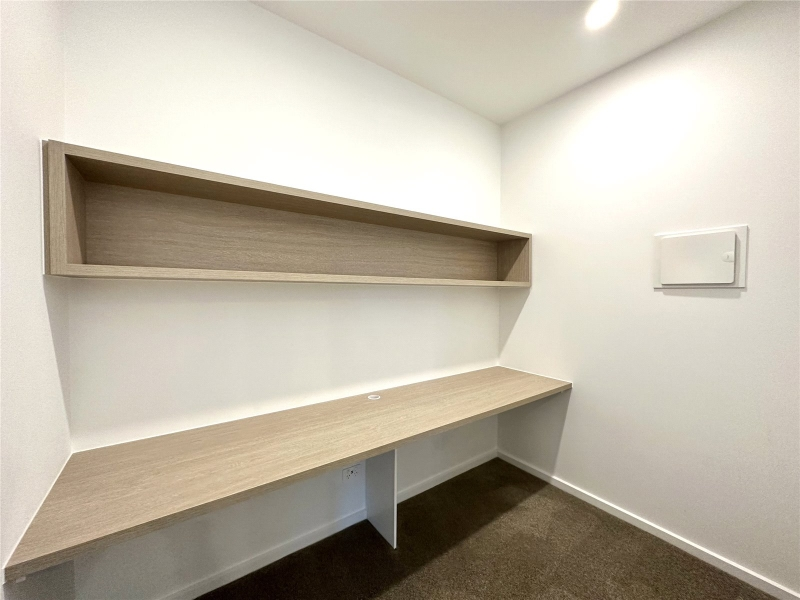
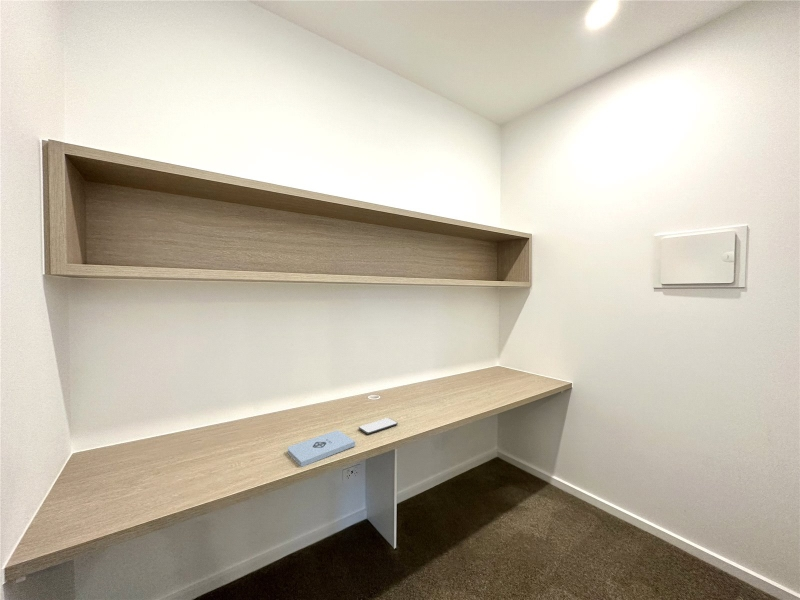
+ smartphone (378, 425)
+ notepad (321, 446)
